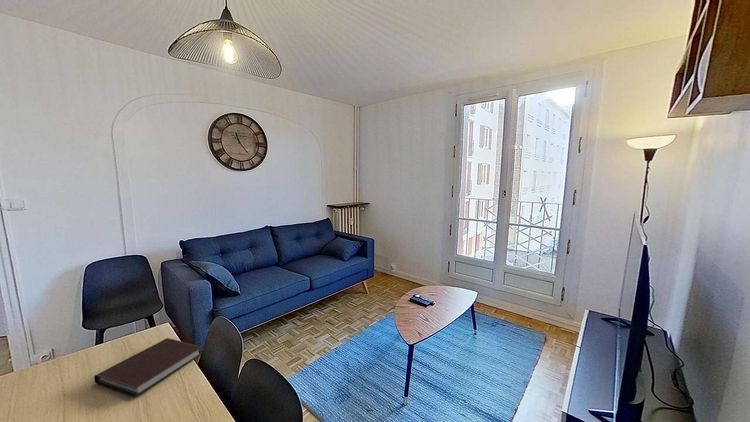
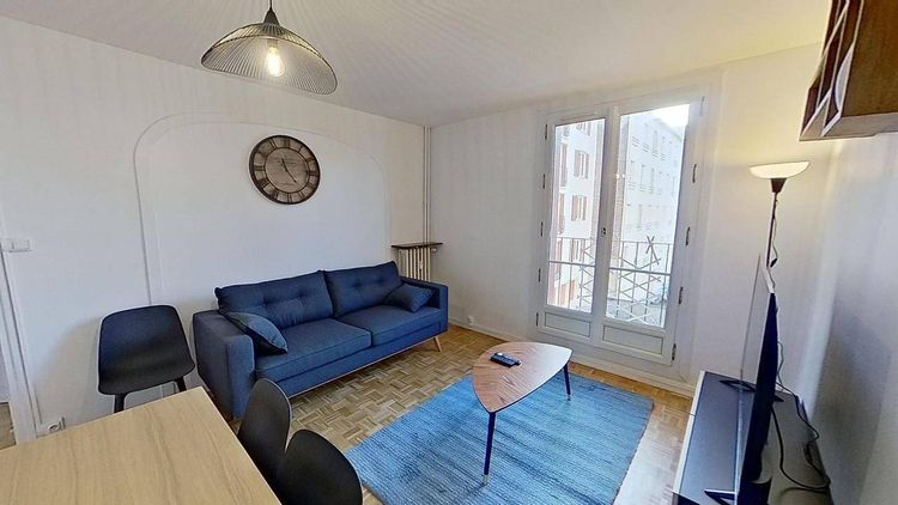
- notebook (153, 363)
